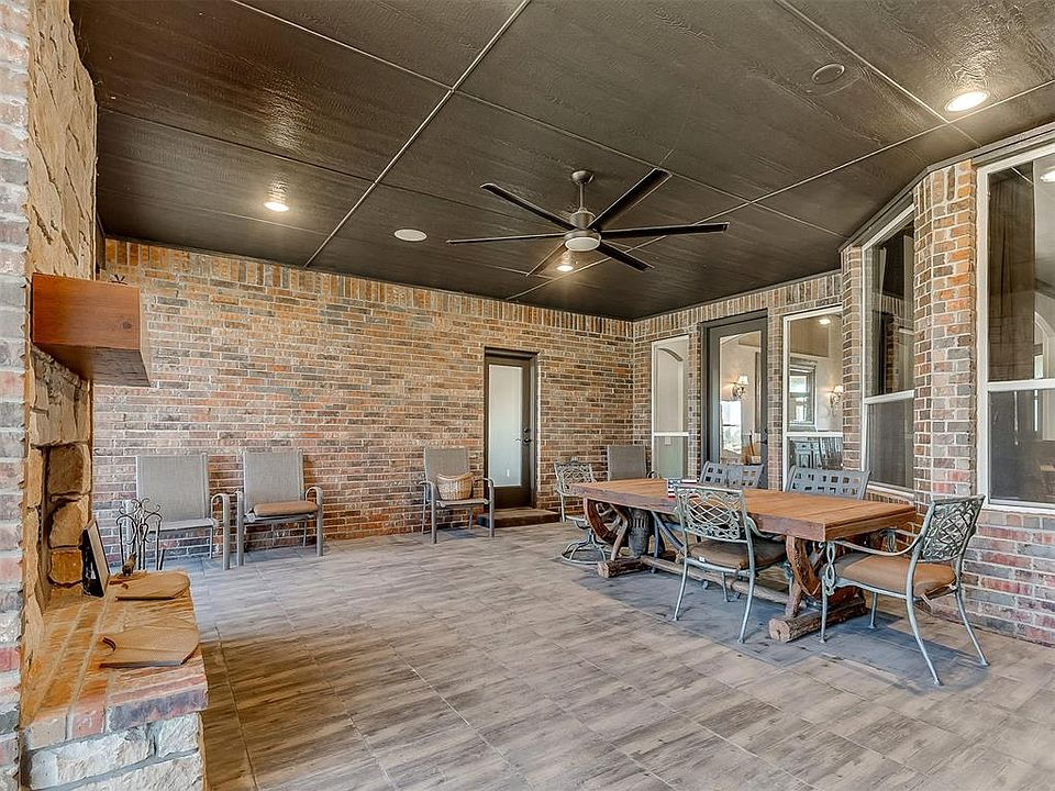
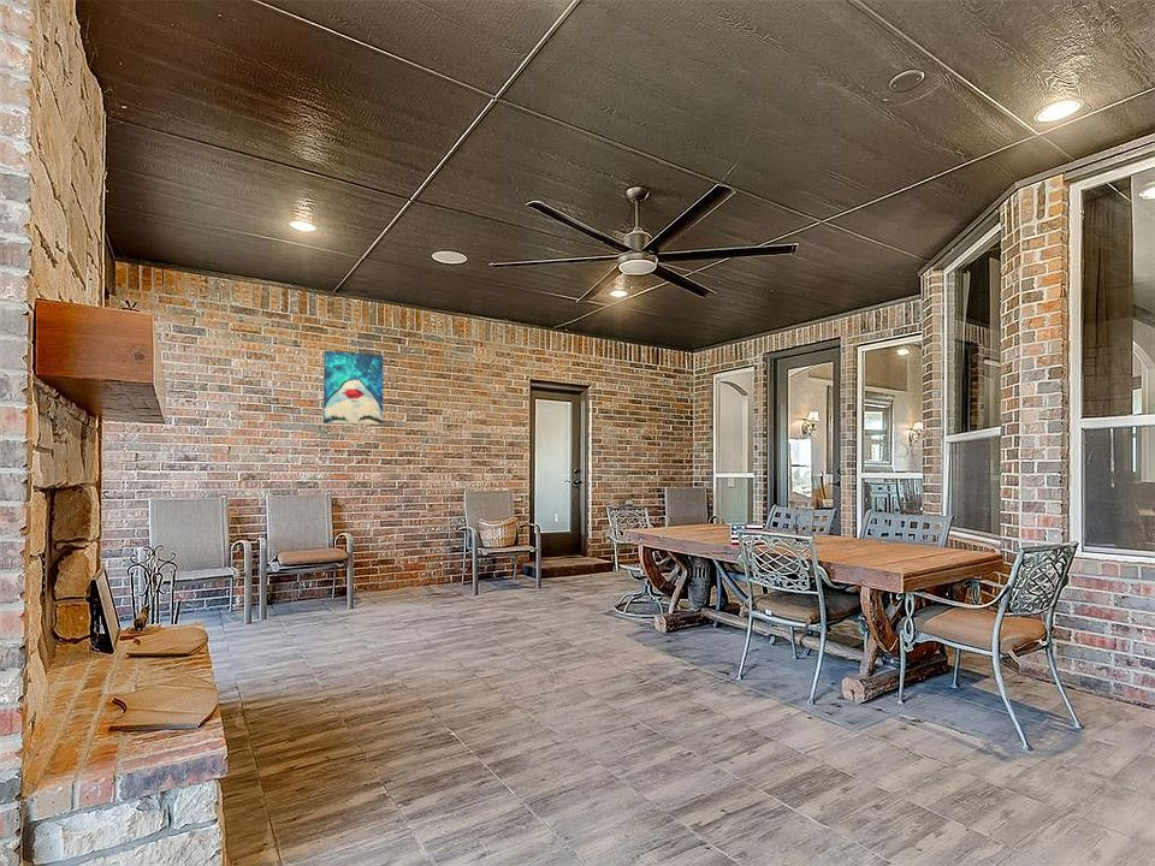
+ wall art (354, 388)
